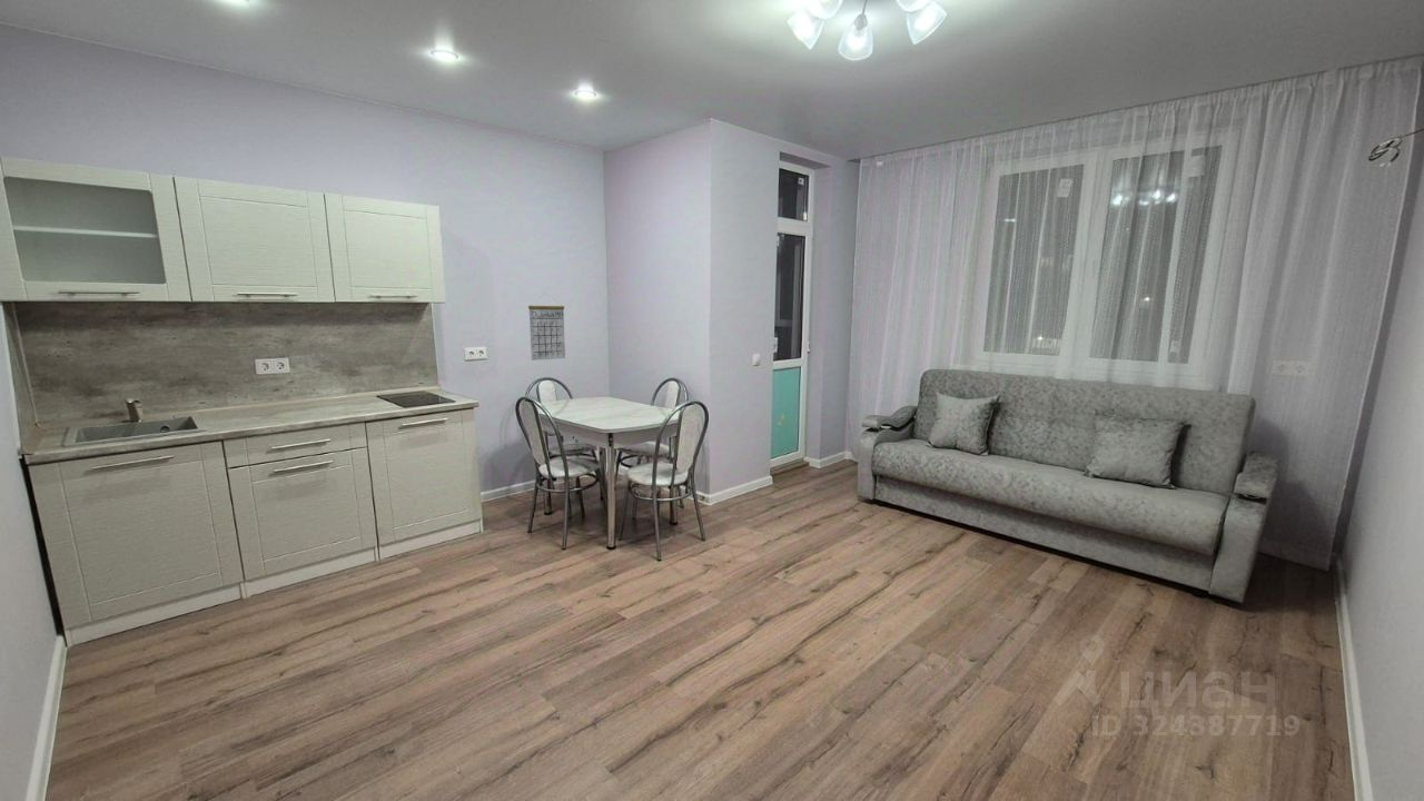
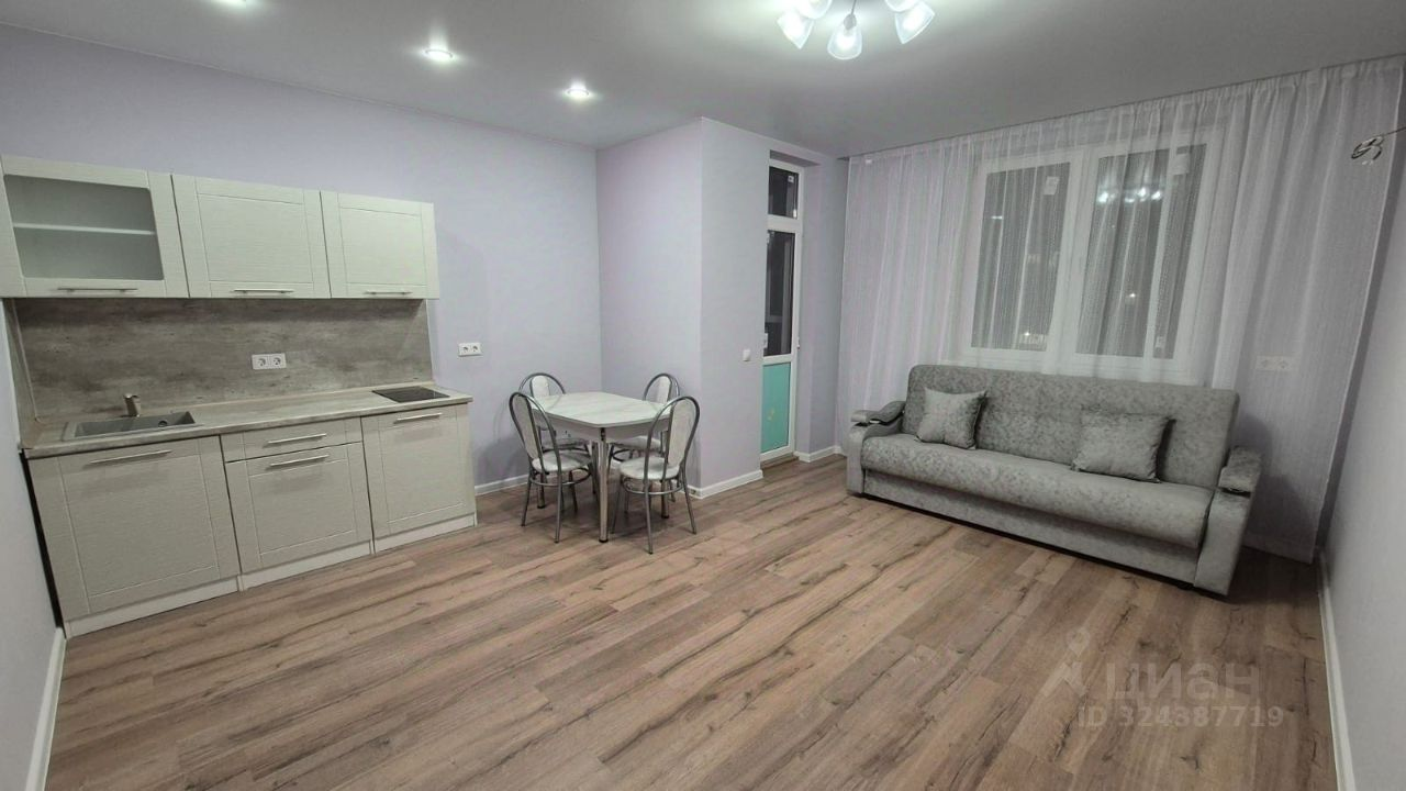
- calendar (547, 326)
